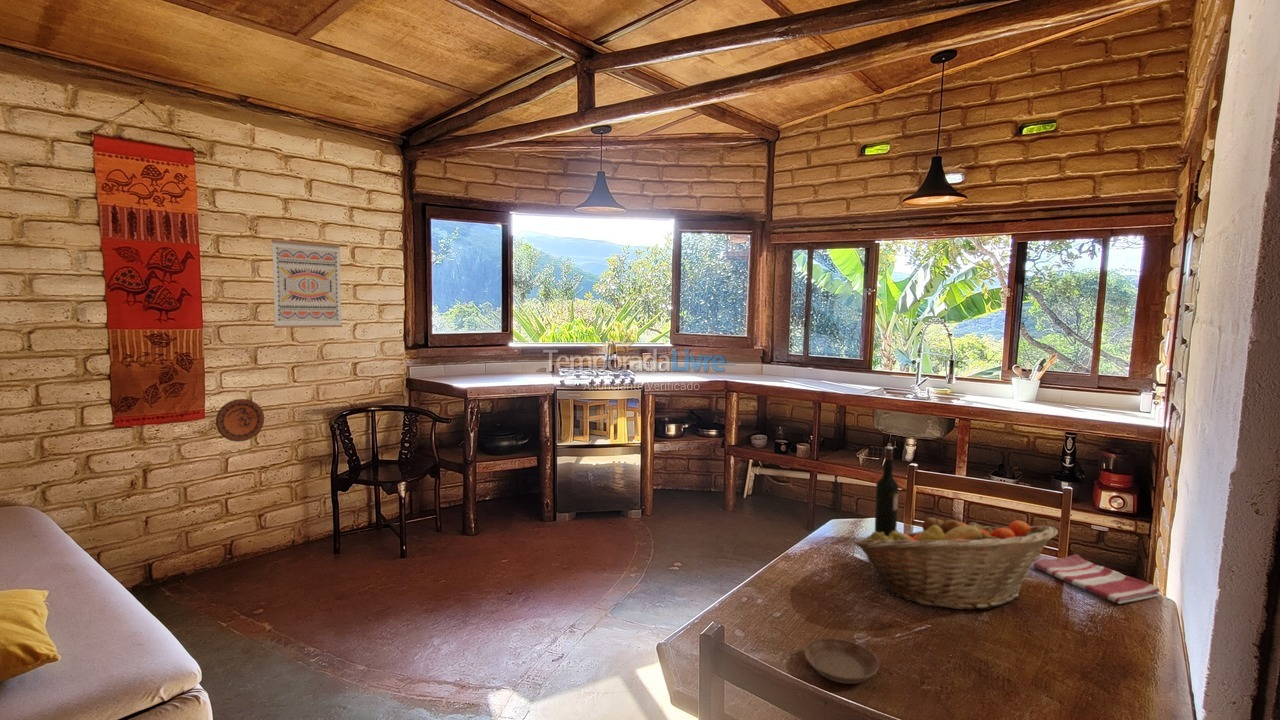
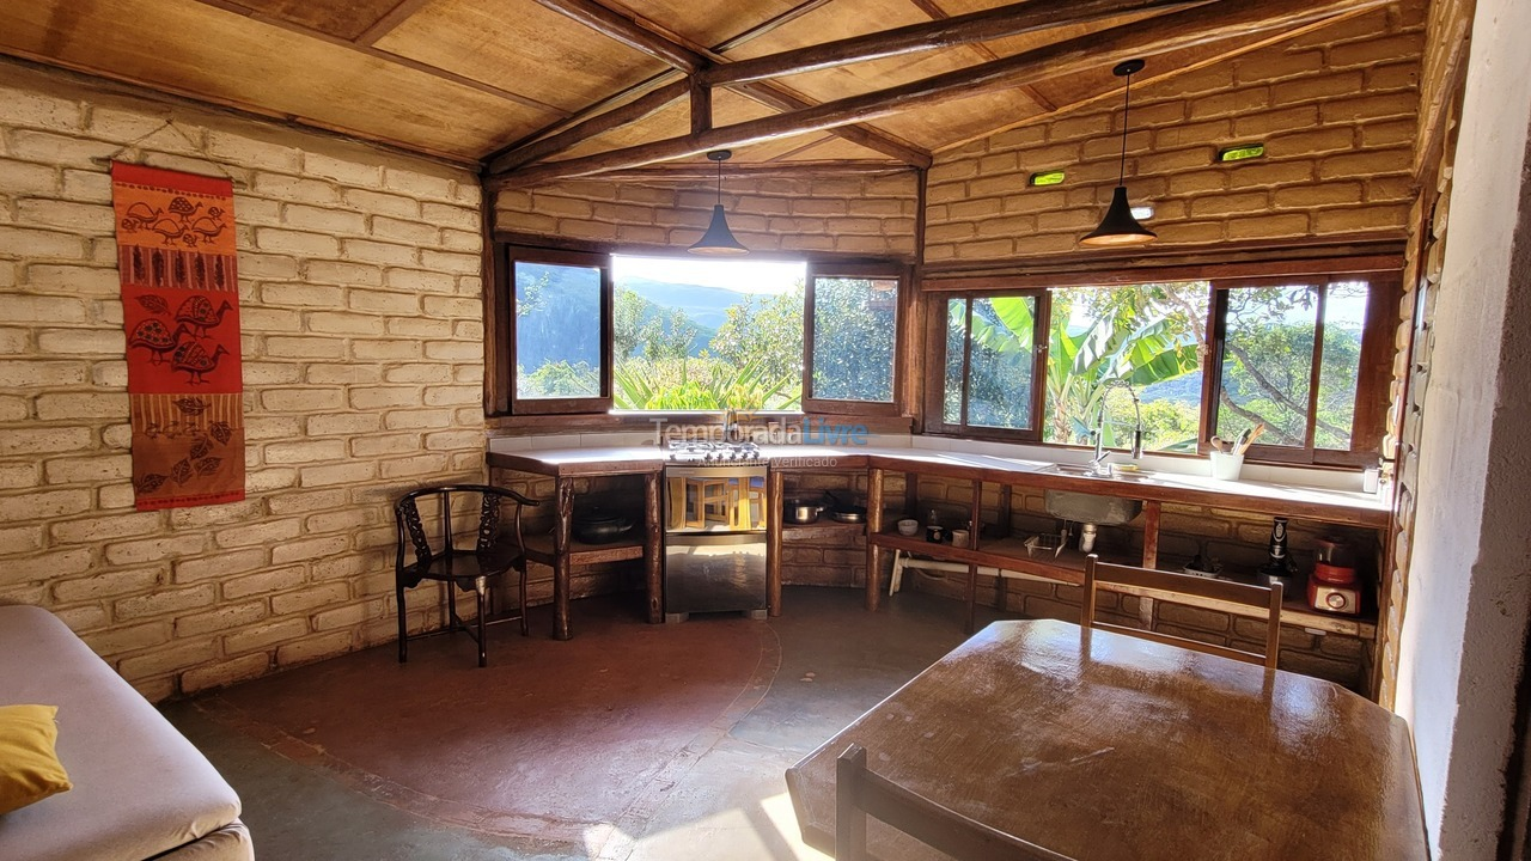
- wine bottle (887, 494)
- wall art (308, 285)
- fruit basket (952, 551)
- dish towel (1094, 576)
- saucer (840, 662)
- decorative plate (240, 420)
